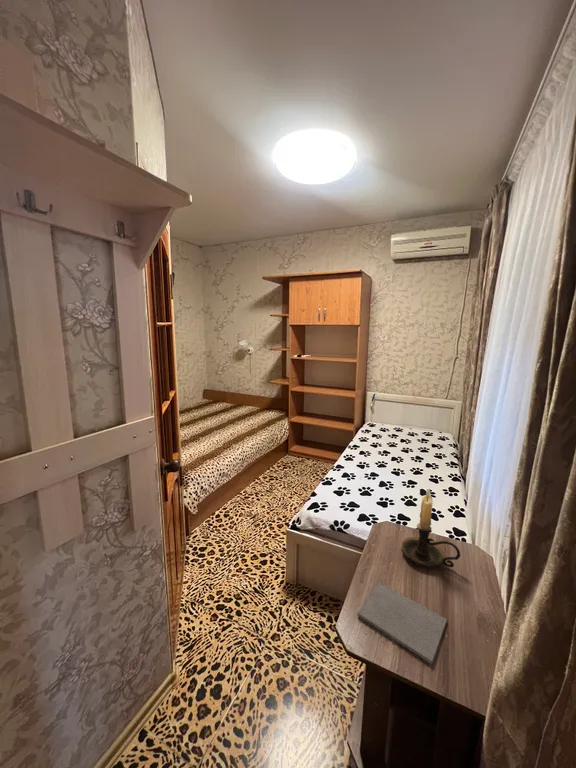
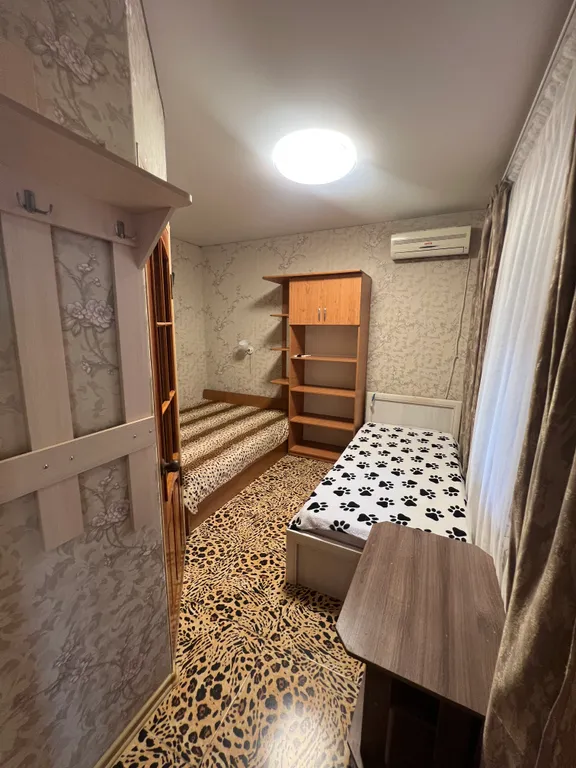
- notepad (401, 617)
- candle holder (430, 524)
